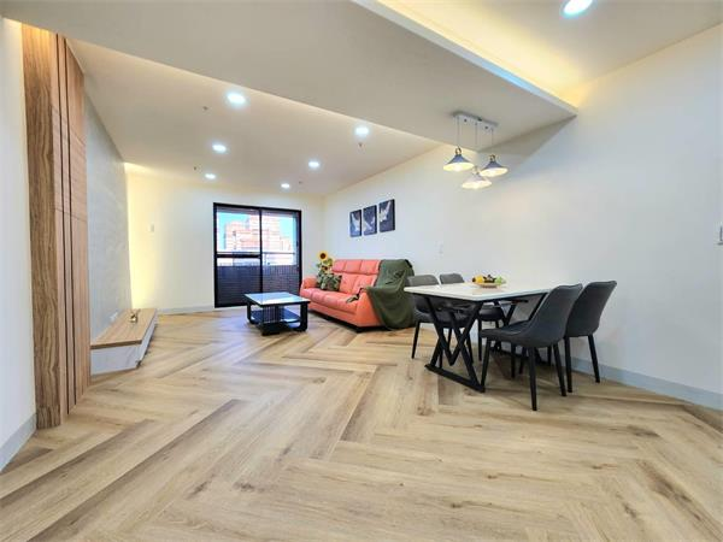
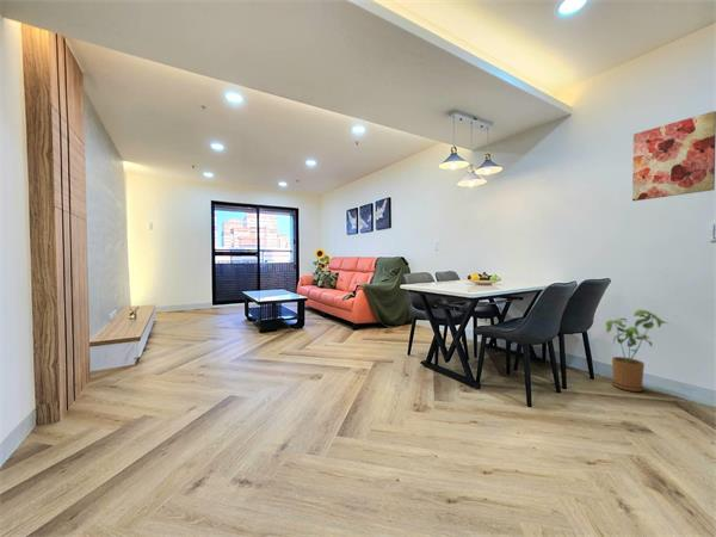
+ wall art (671, 160)
+ house plant (629, 348)
